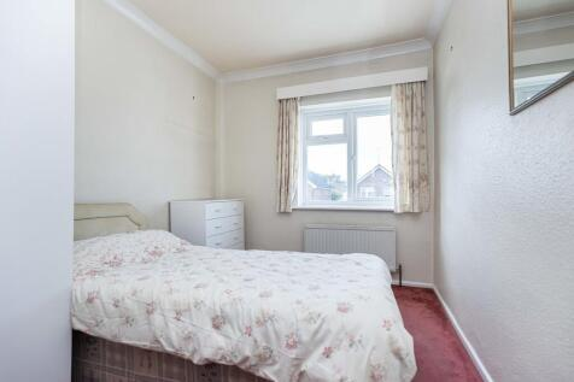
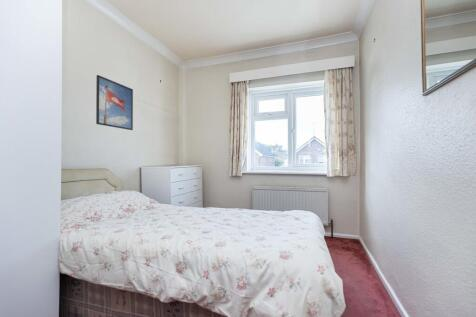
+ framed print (116, 105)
